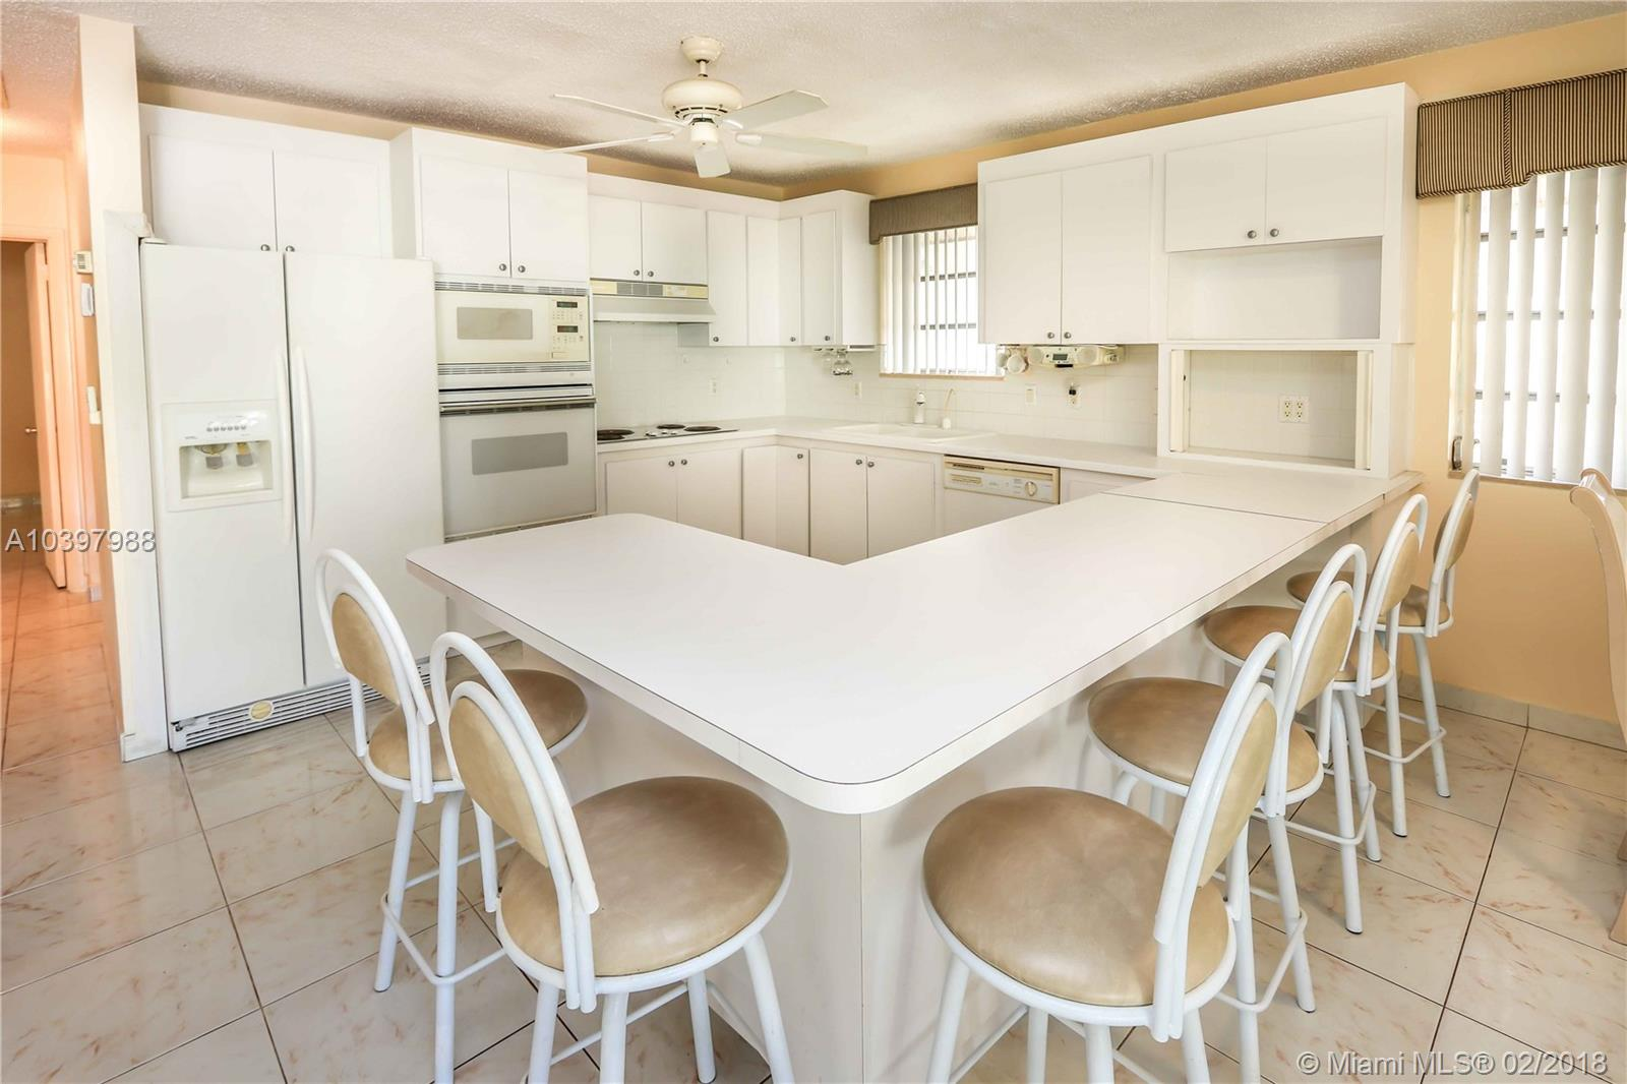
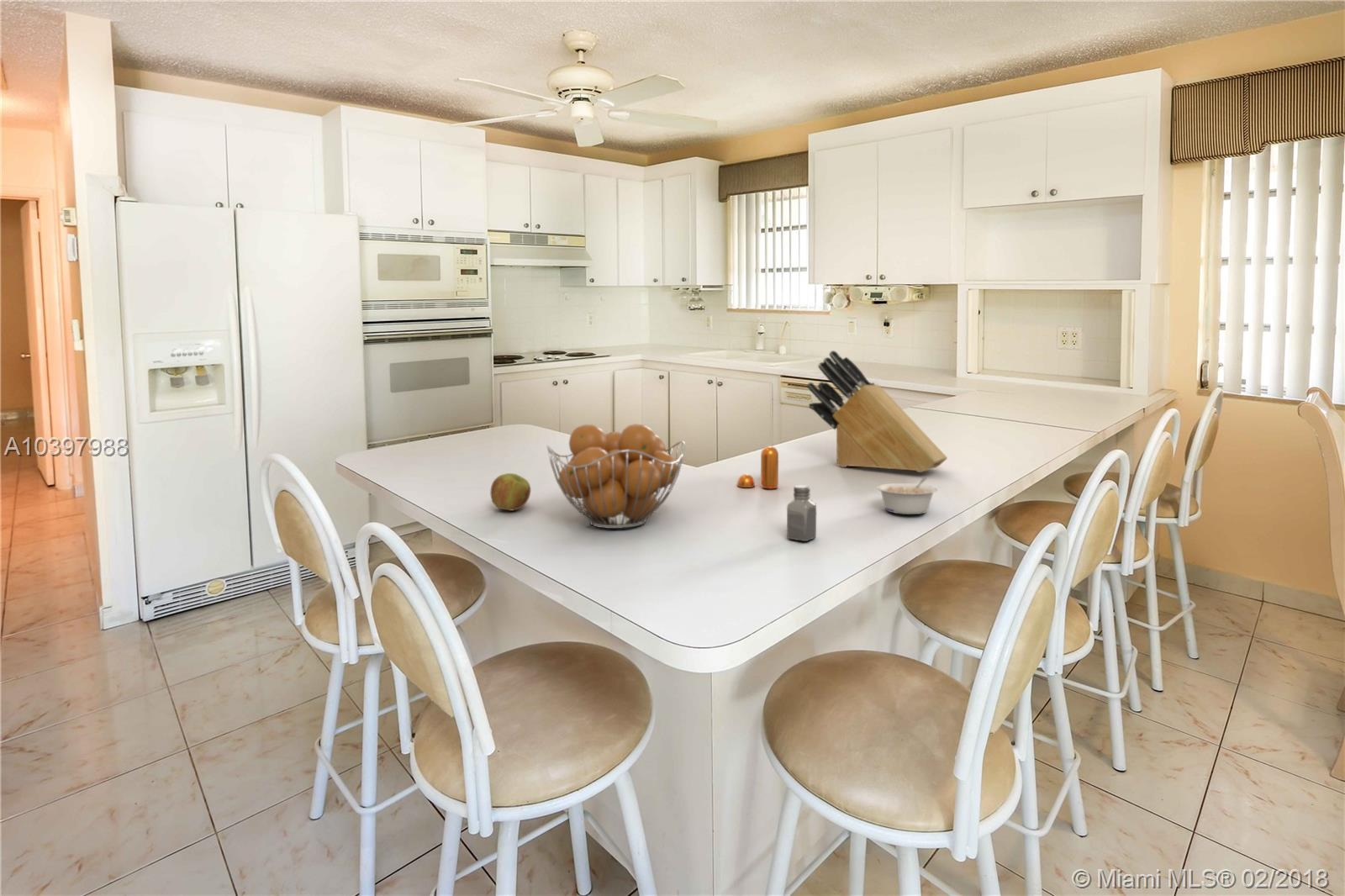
+ saltshaker (801, 512)
+ legume (905, 496)
+ apple (510, 491)
+ knife block (874, 408)
+ fruit basket (617, 473)
+ pepper shaker (761, 466)
